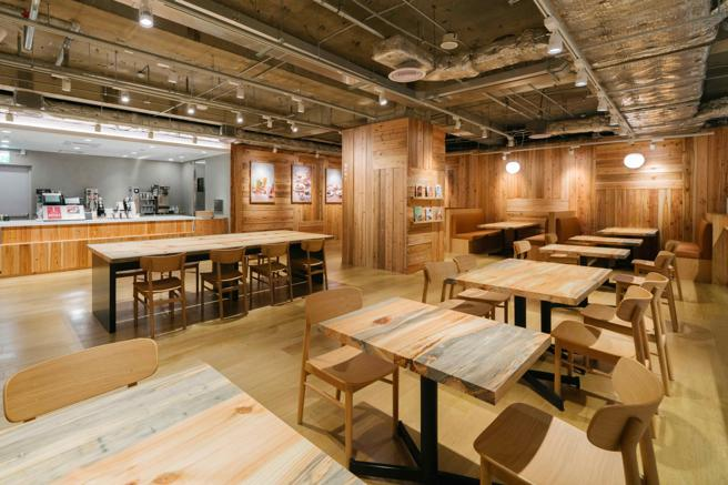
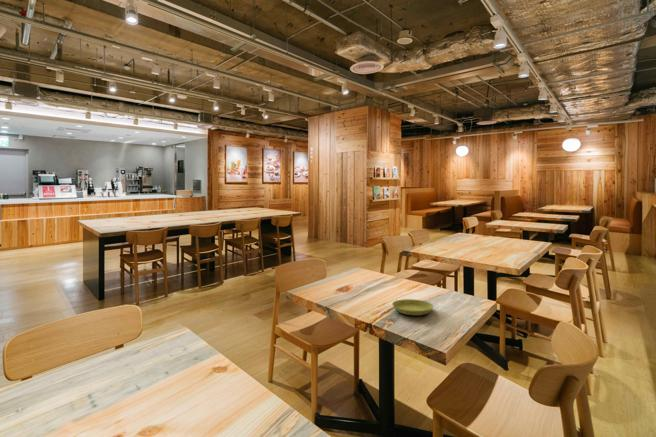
+ saucer (412, 307)
